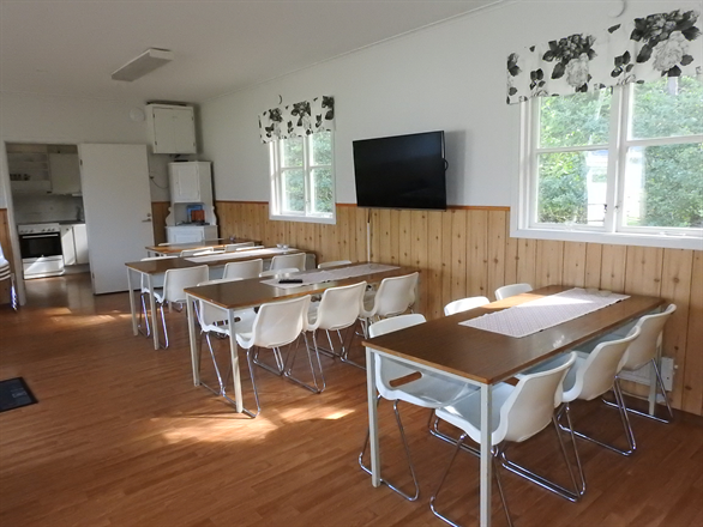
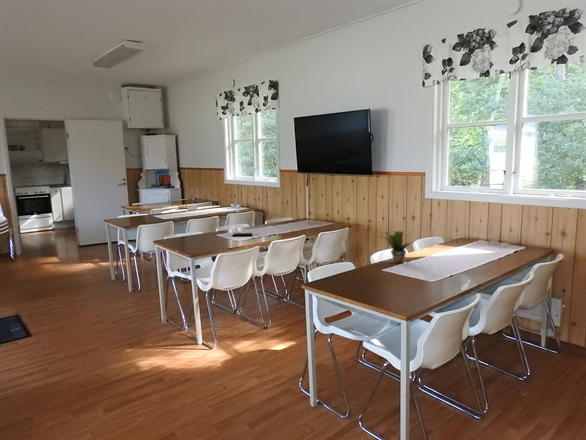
+ potted plant (398, 245)
